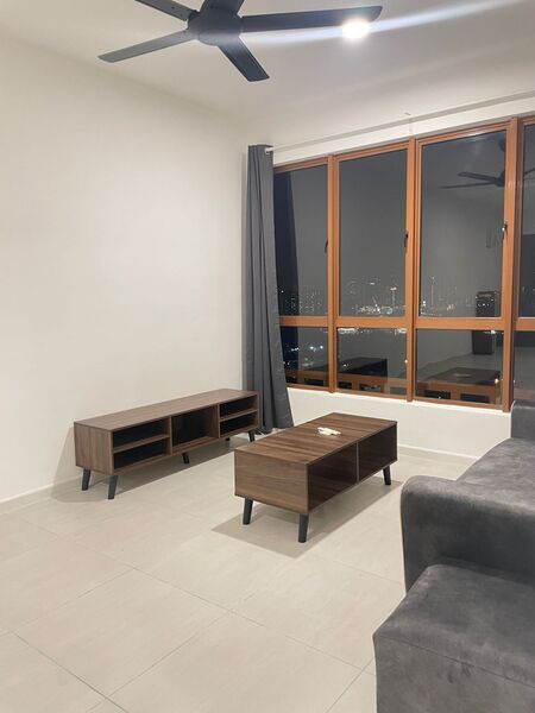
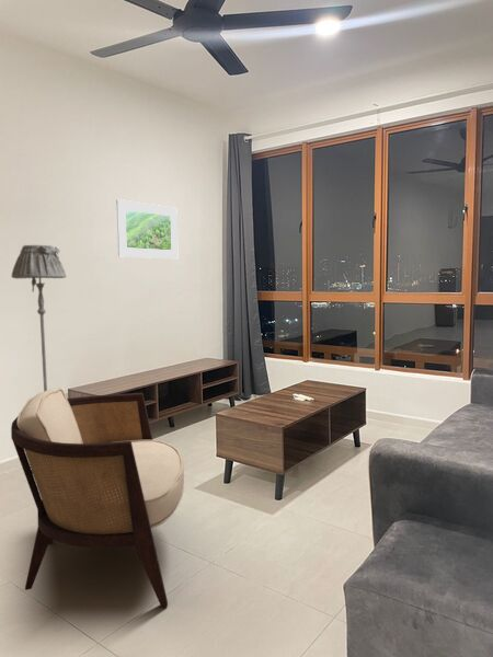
+ armchair (104, 477)
+ floor lamp (43, 358)
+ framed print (149, 231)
